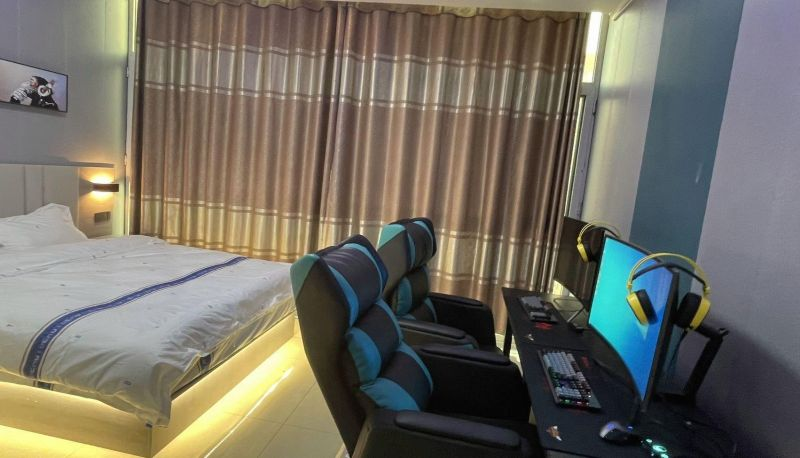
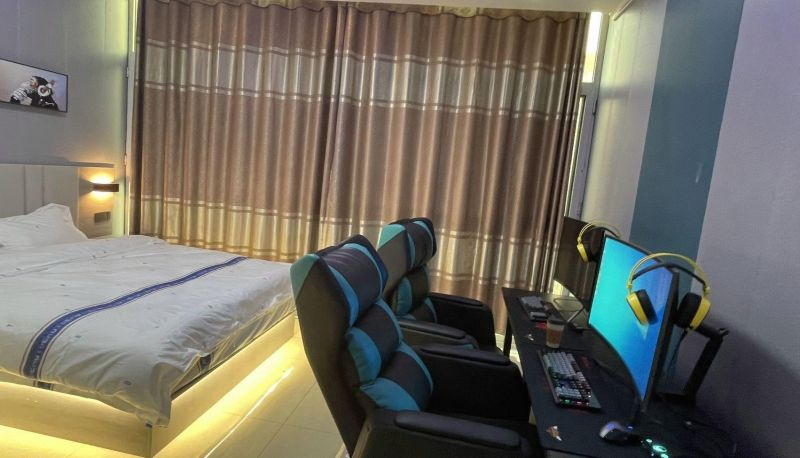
+ coffee cup (554, 332)
